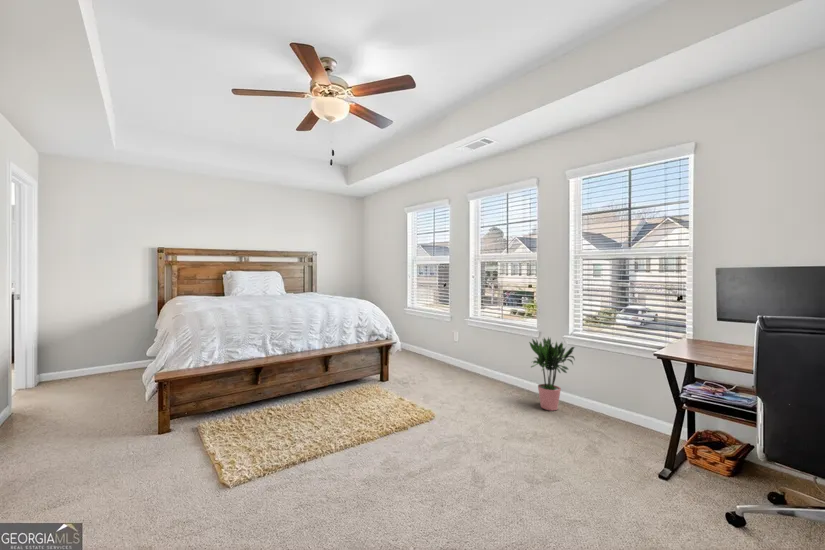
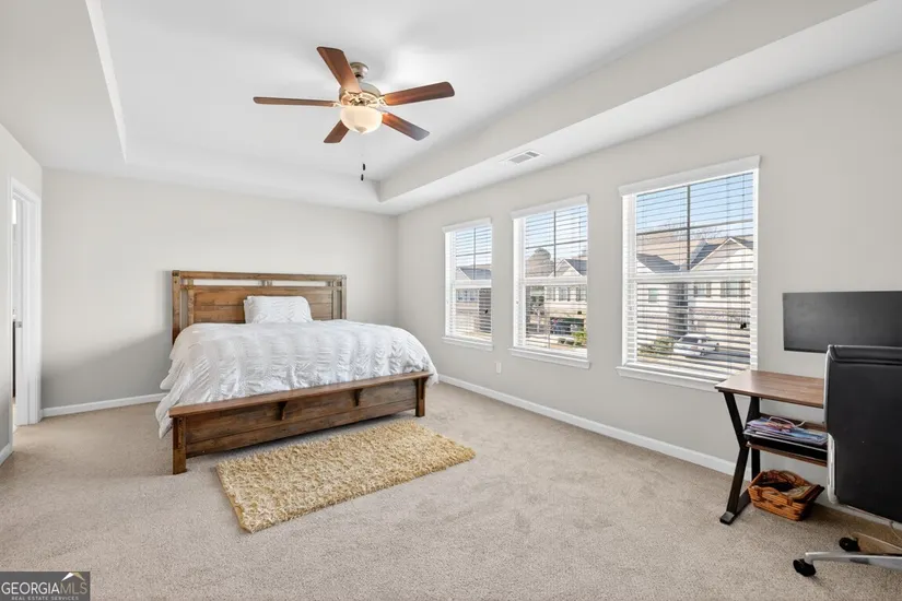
- potted plant (555, 372)
